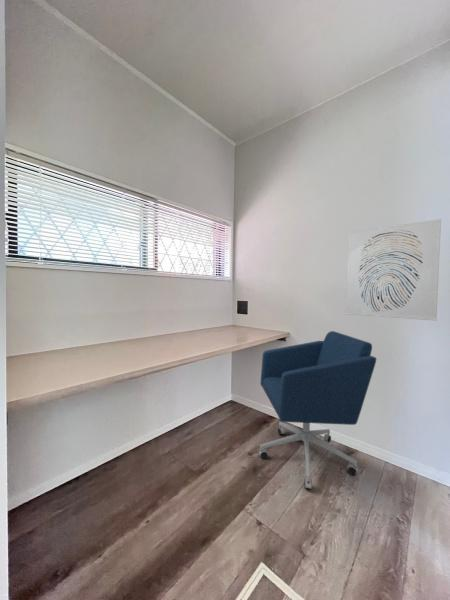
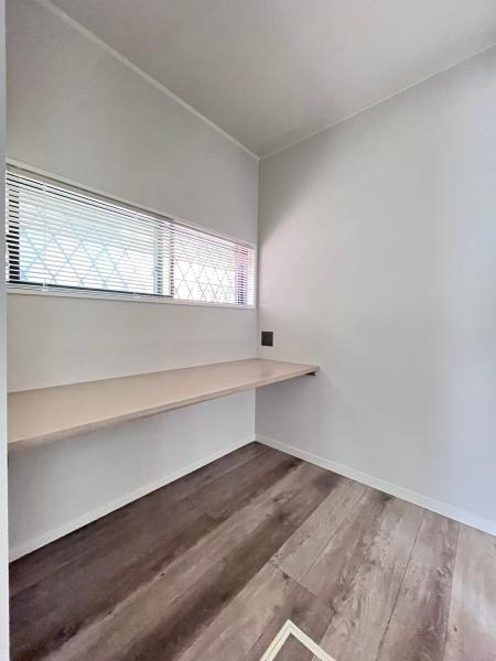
- wall art (389, 272)
- office chair (308, 396)
